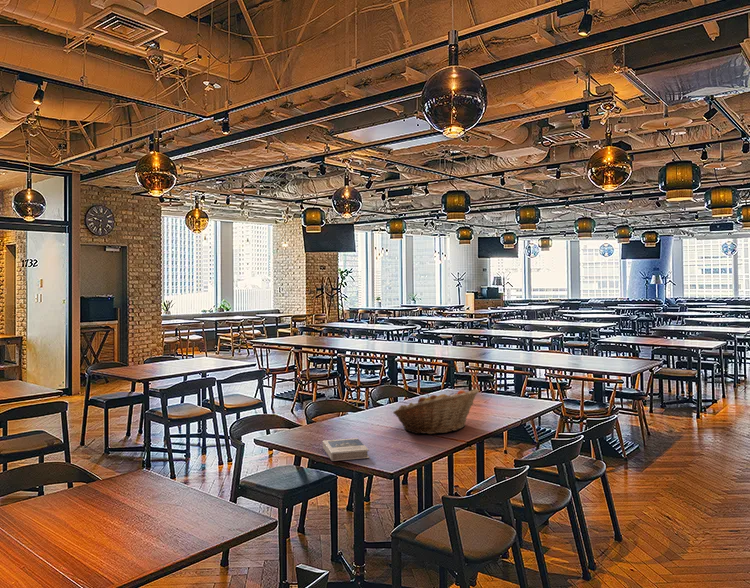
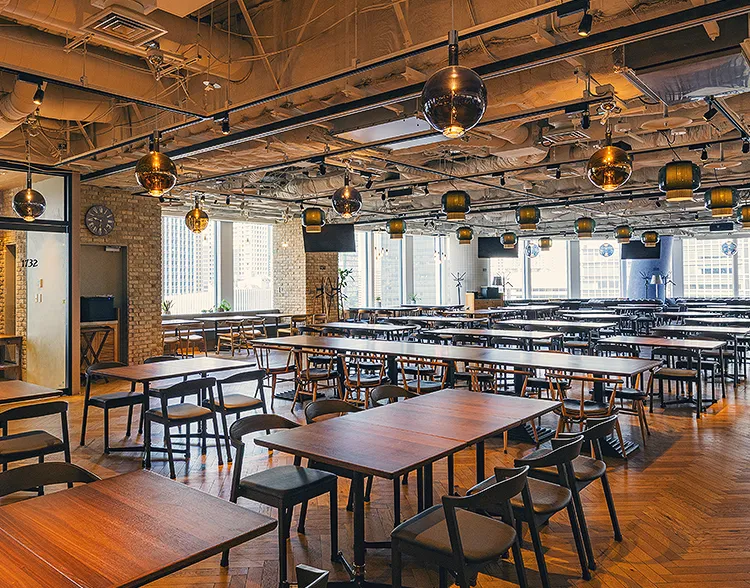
- fruit basket (437, 408)
- hardback book (345, 449)
